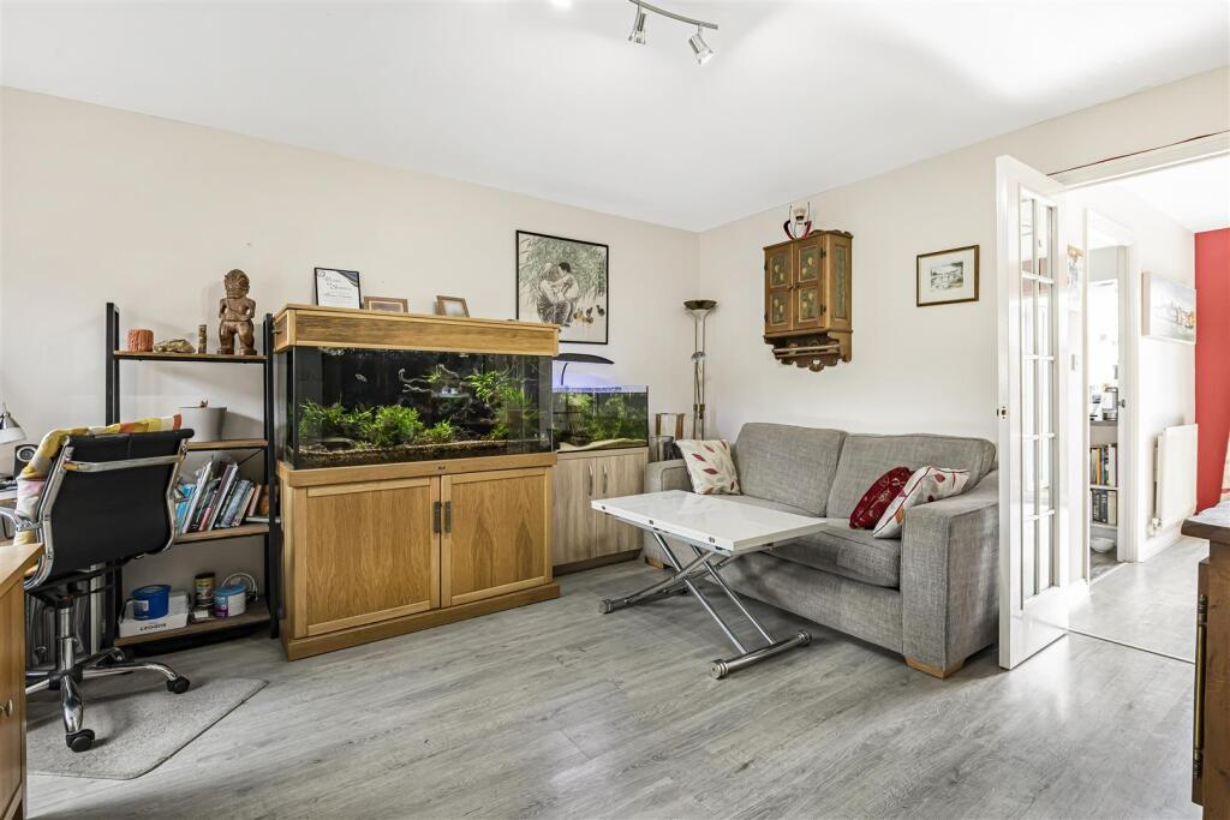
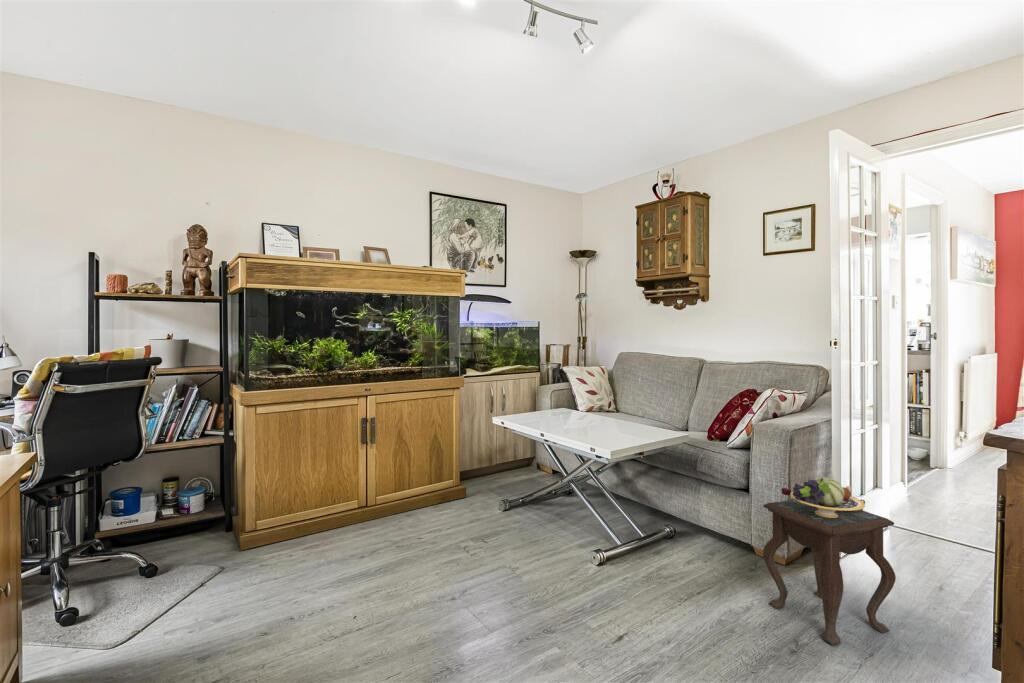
+ side table (822, 542)
